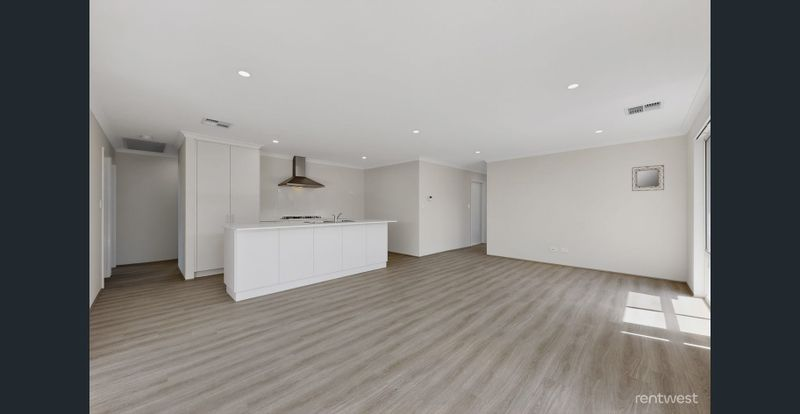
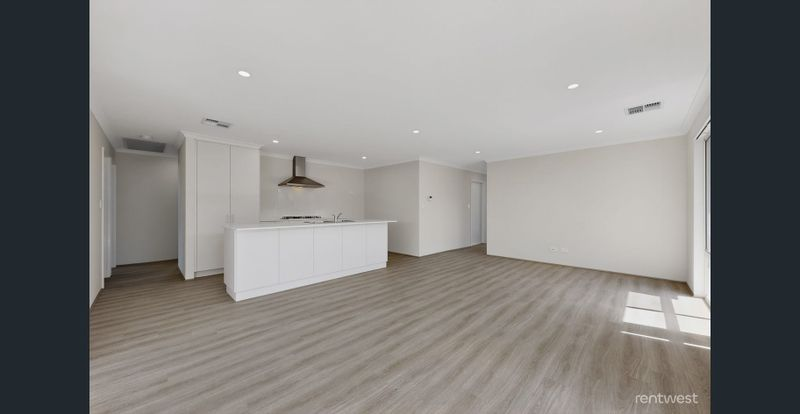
- home mirror (647, 178)
